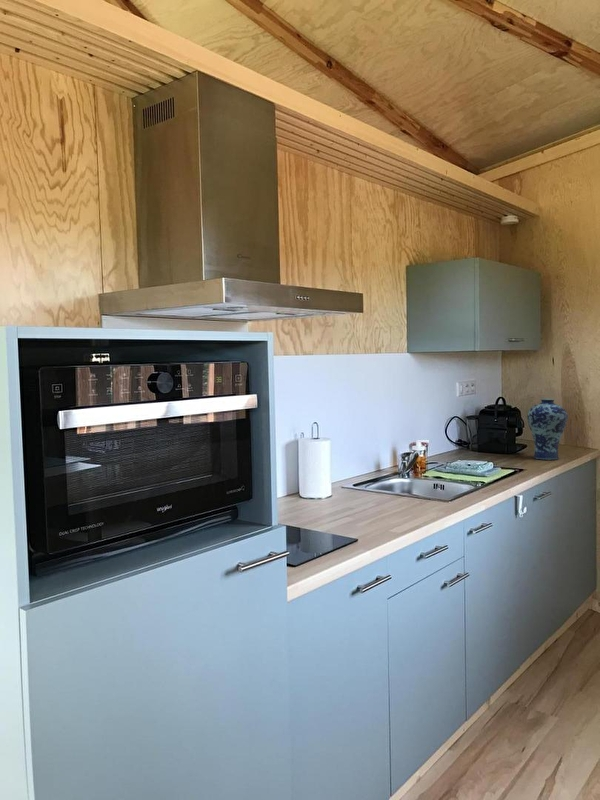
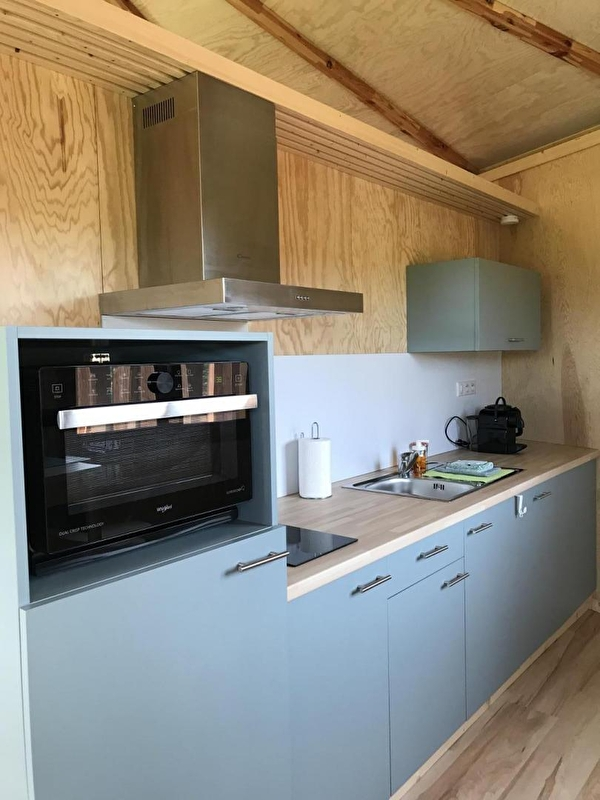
- vase (547, 428)
